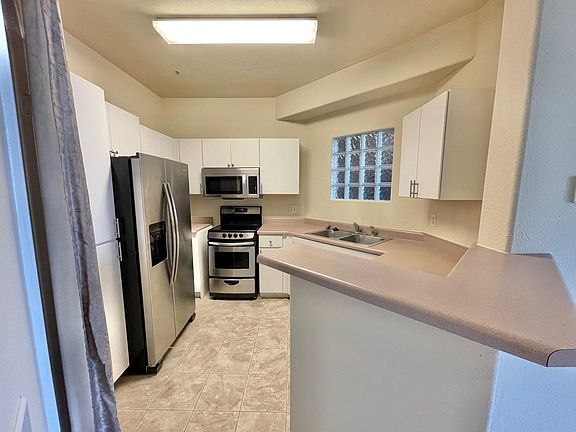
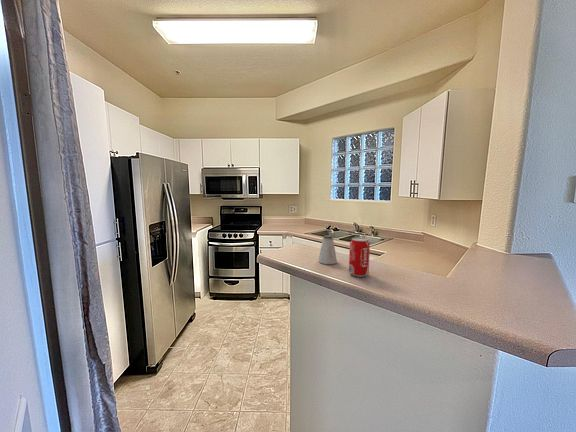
+ saltshaker (327, 248)
+ beverage can (359, 256)
